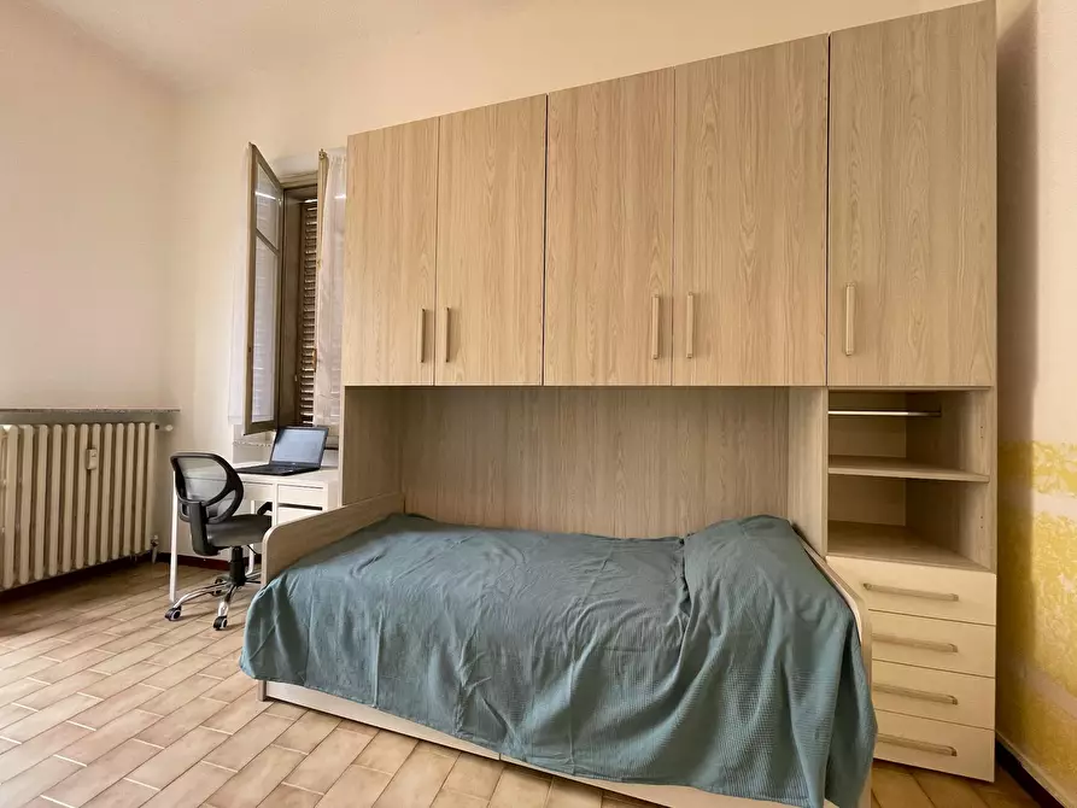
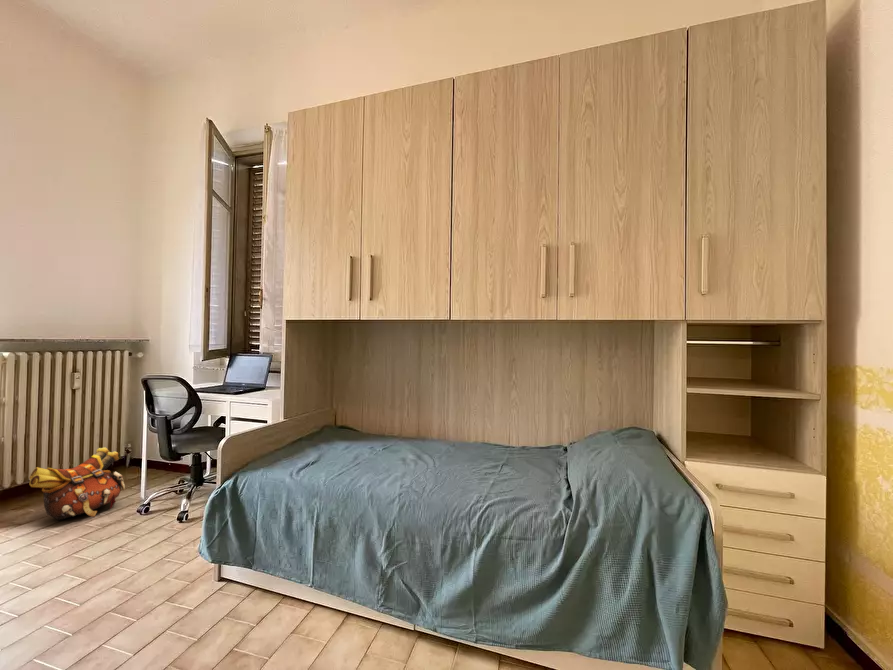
+ backpack (80, 484)
